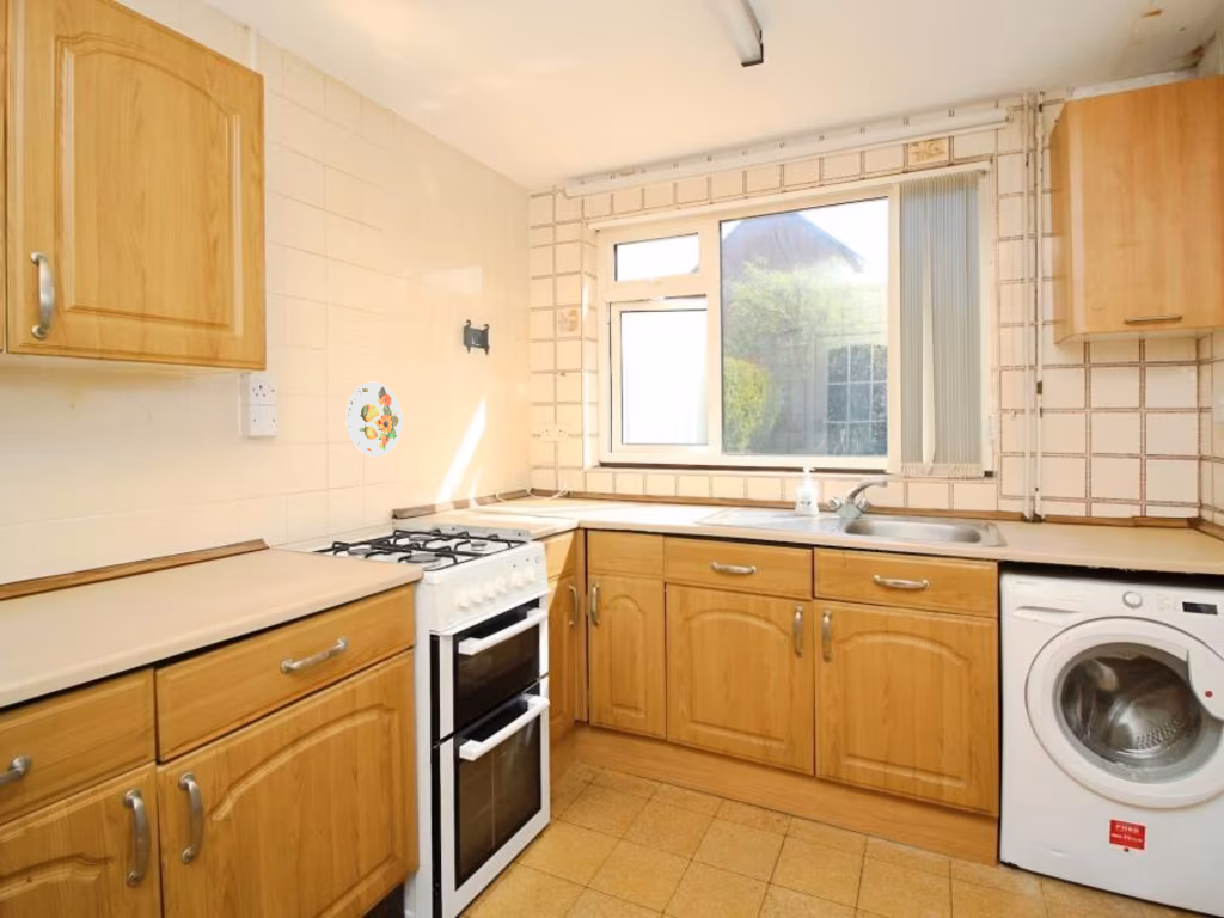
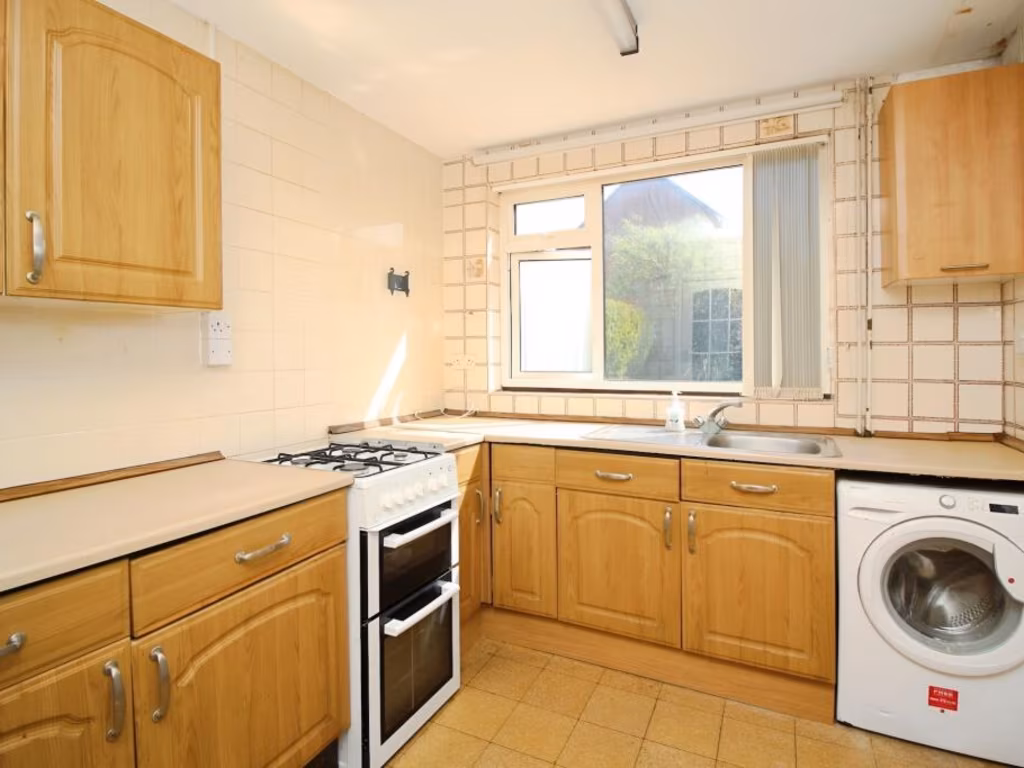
- decorative plate (374, 418)
